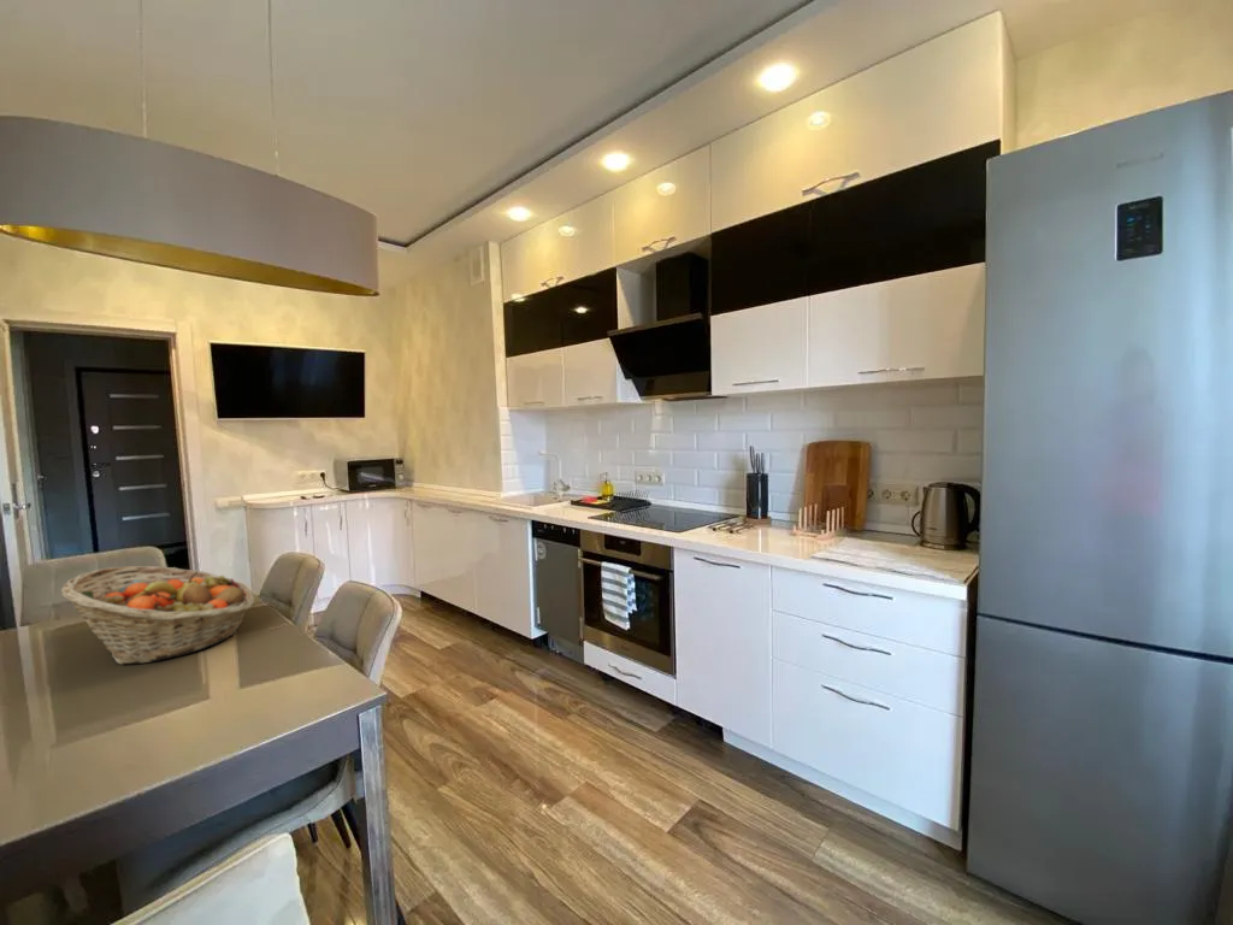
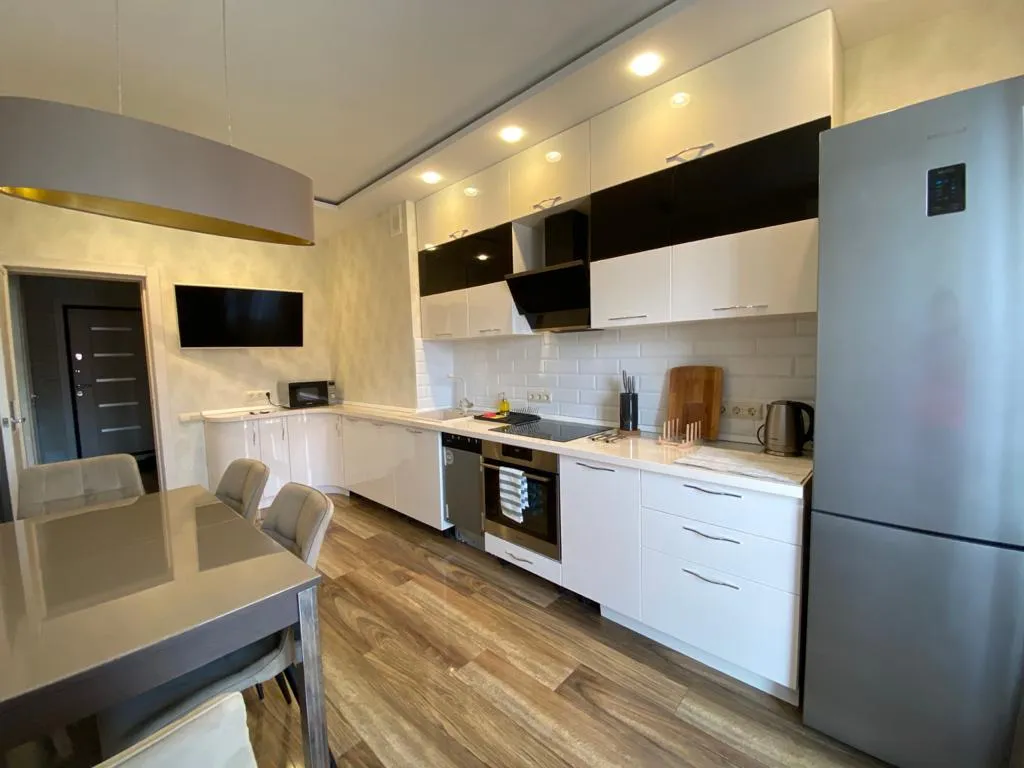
- fruit basket (167, 603)
